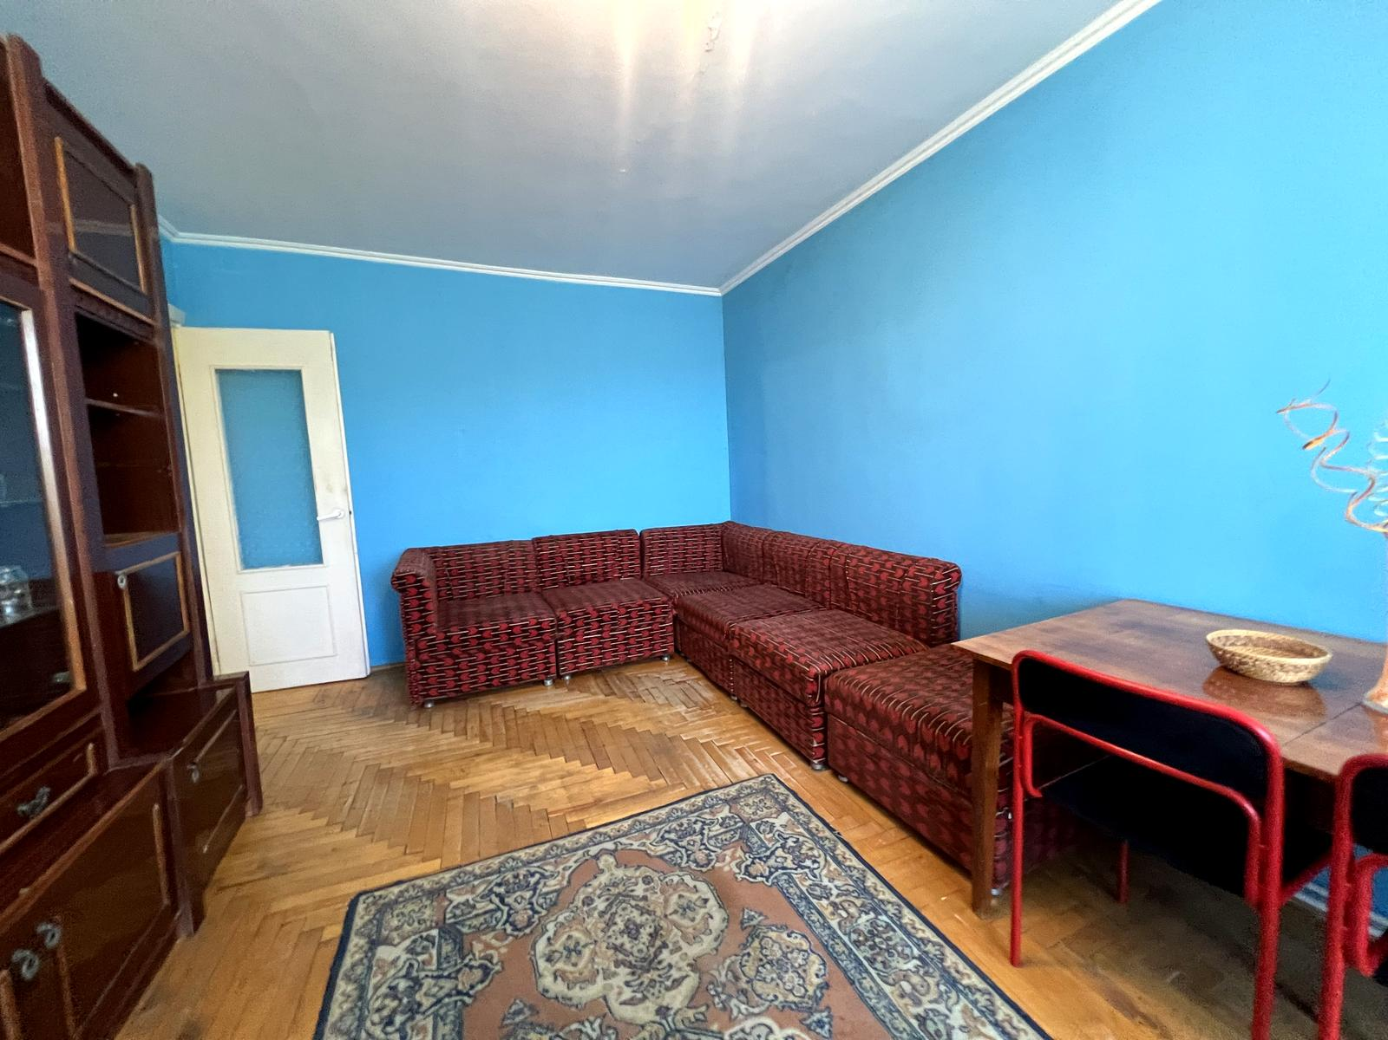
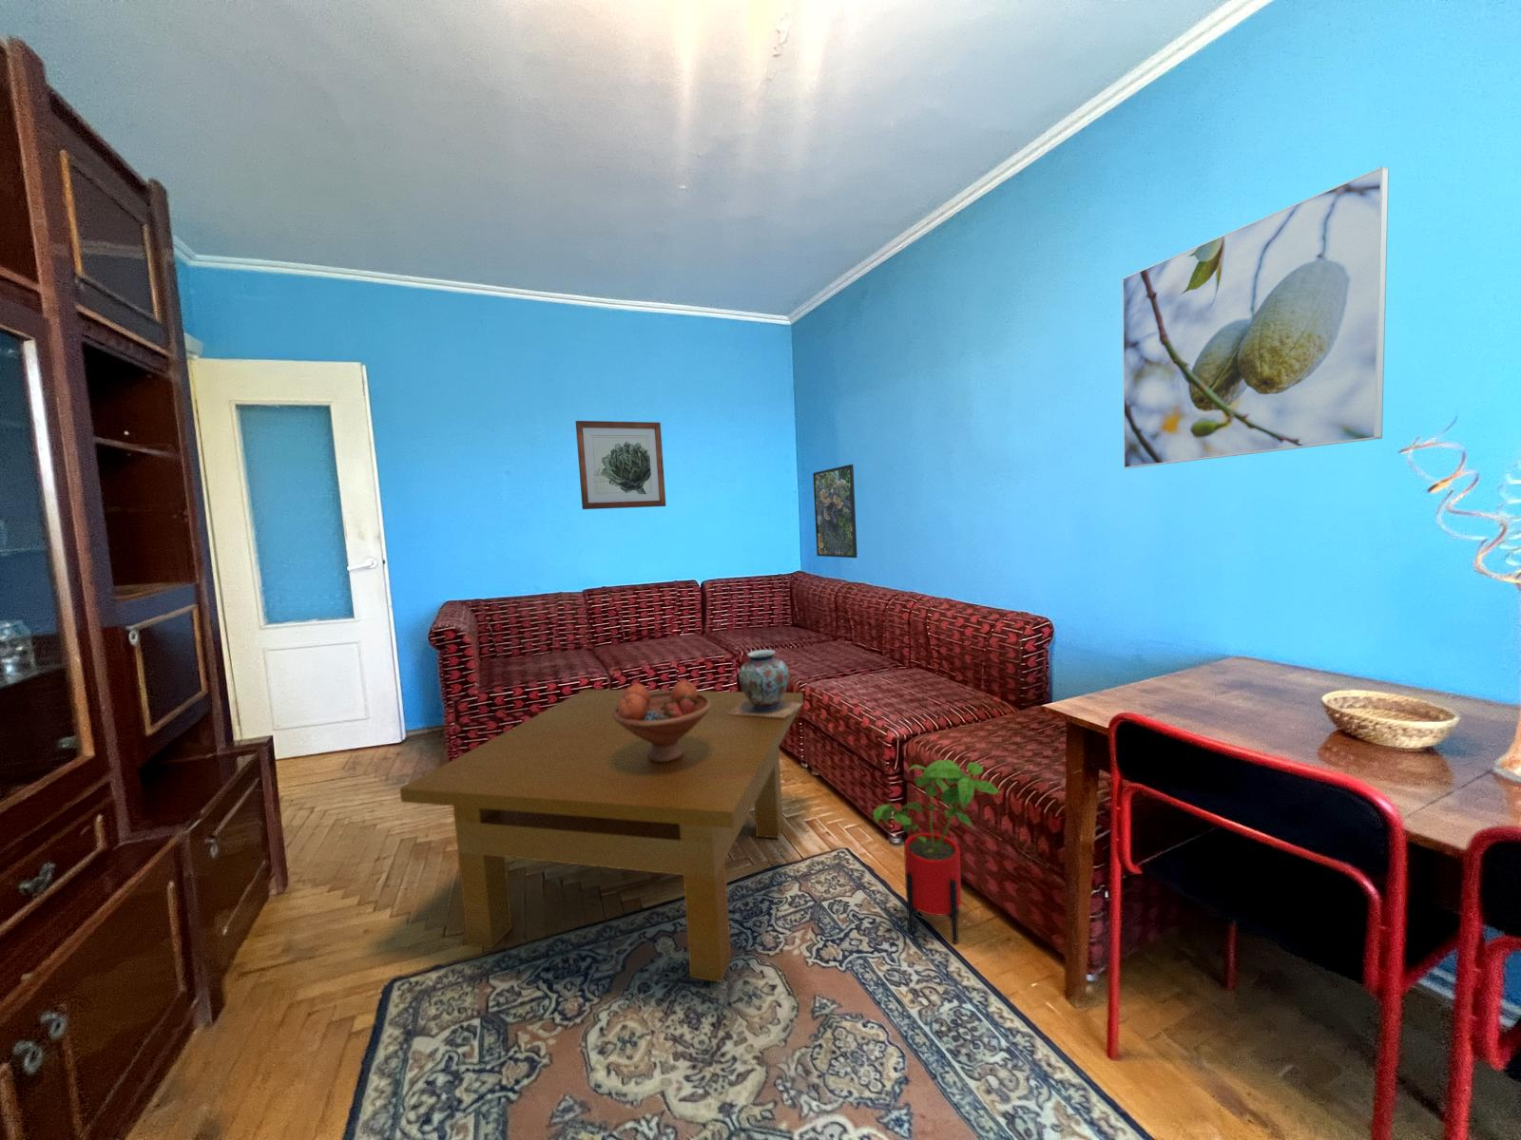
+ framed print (1231, 346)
+ wall art (622, 465)
+ decorative vase (762, 680)
+ house plant (933, 841)
+ table (642, 805)
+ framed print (834, 513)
+ fruit bowl (662, 720)
